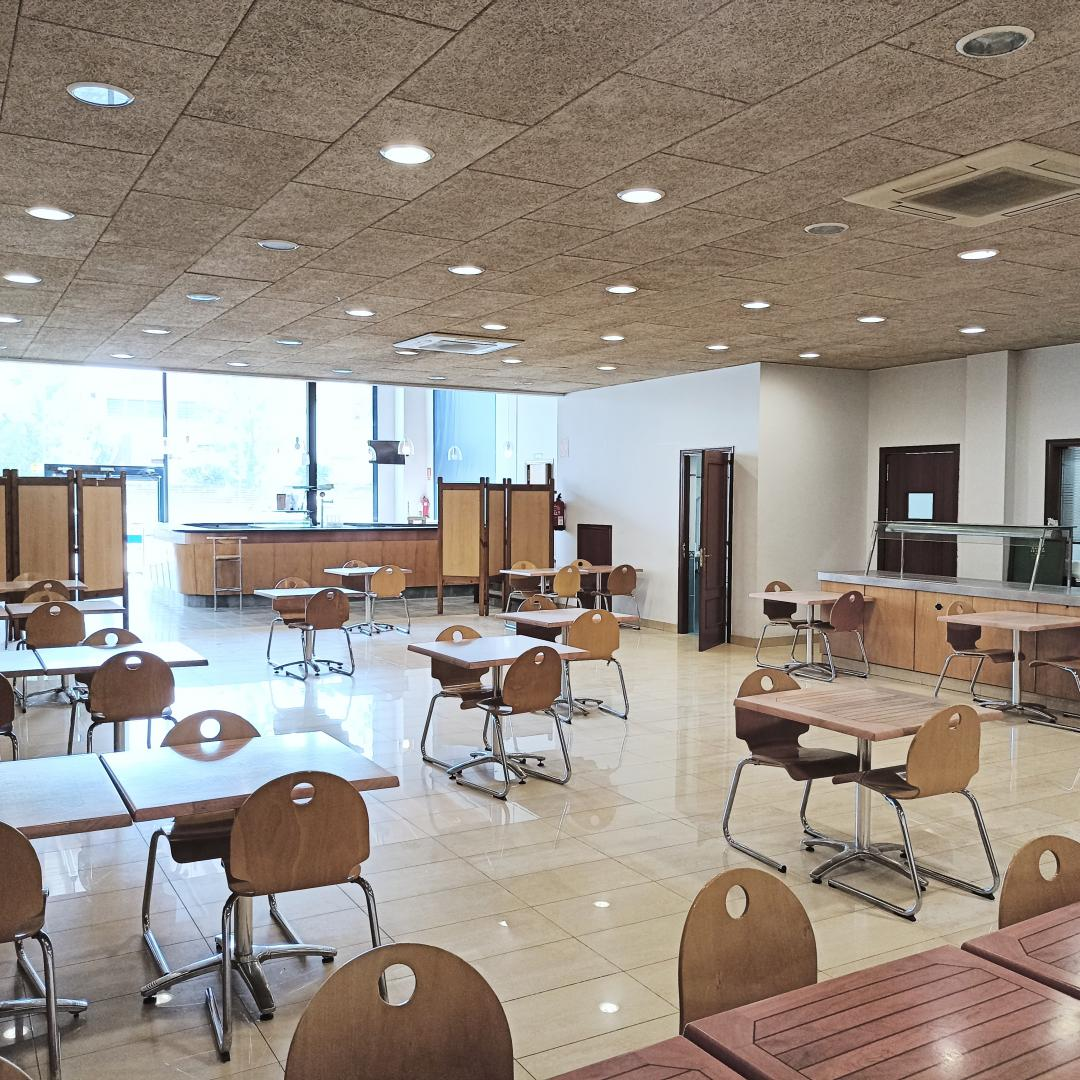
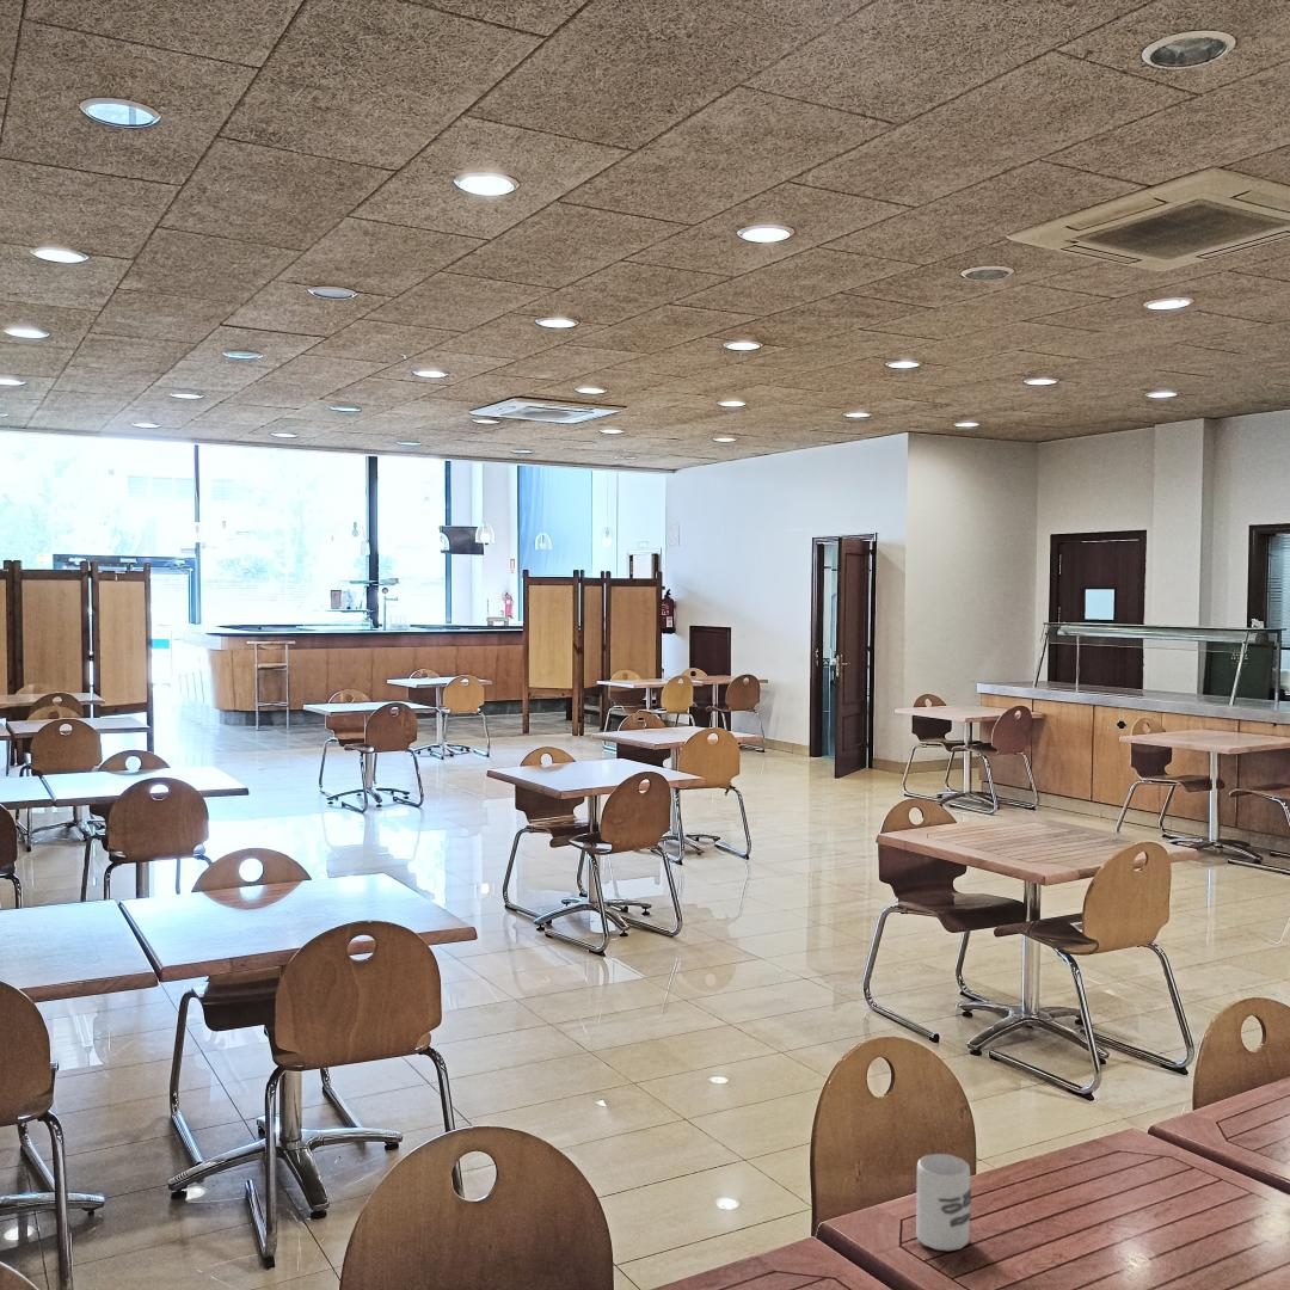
+ cup (944, 1202)
